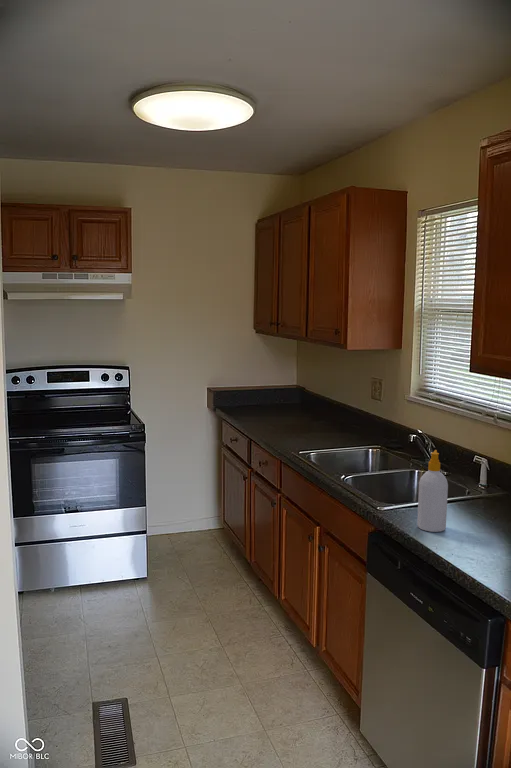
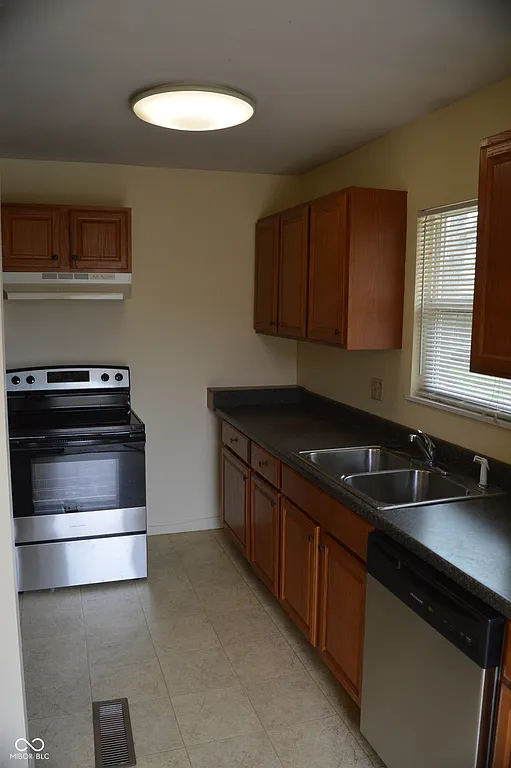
- soap bottle (433, 490)
